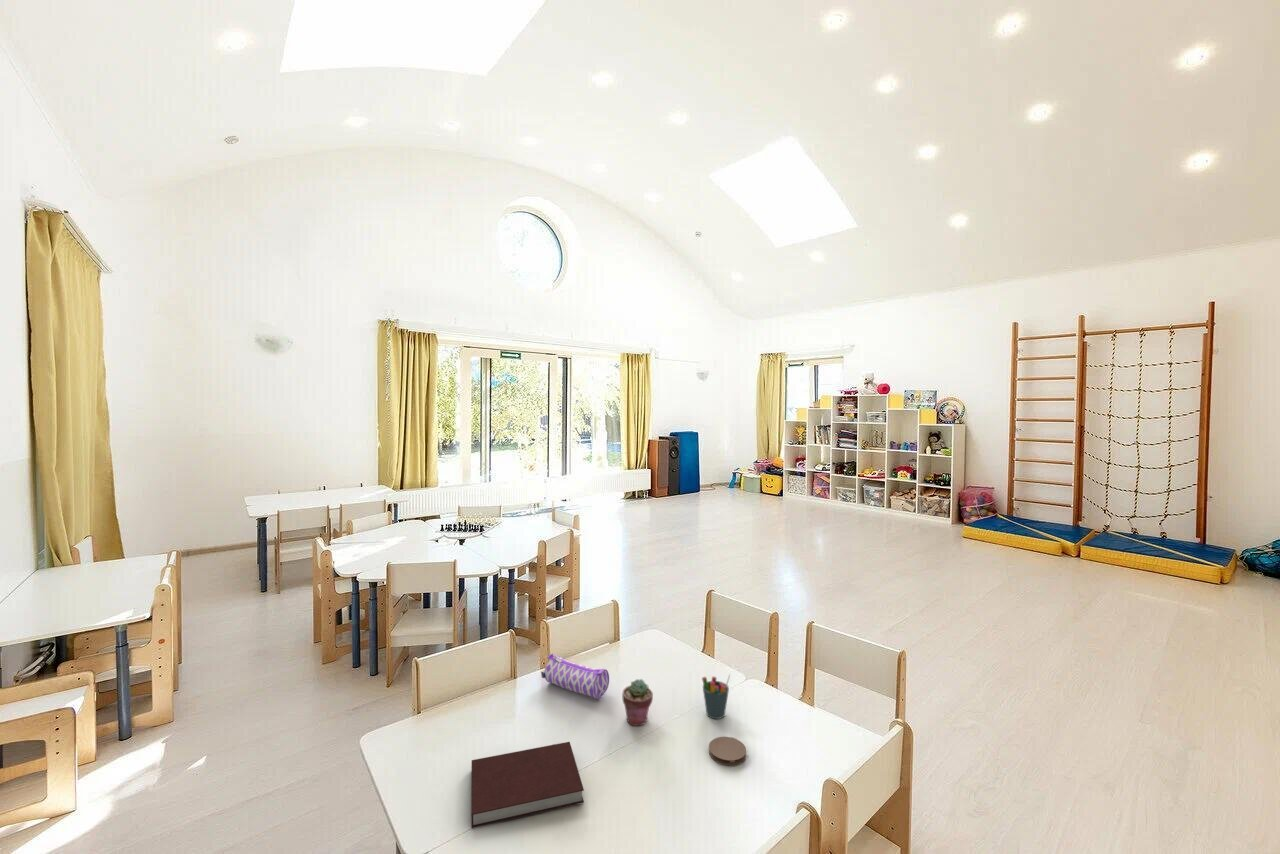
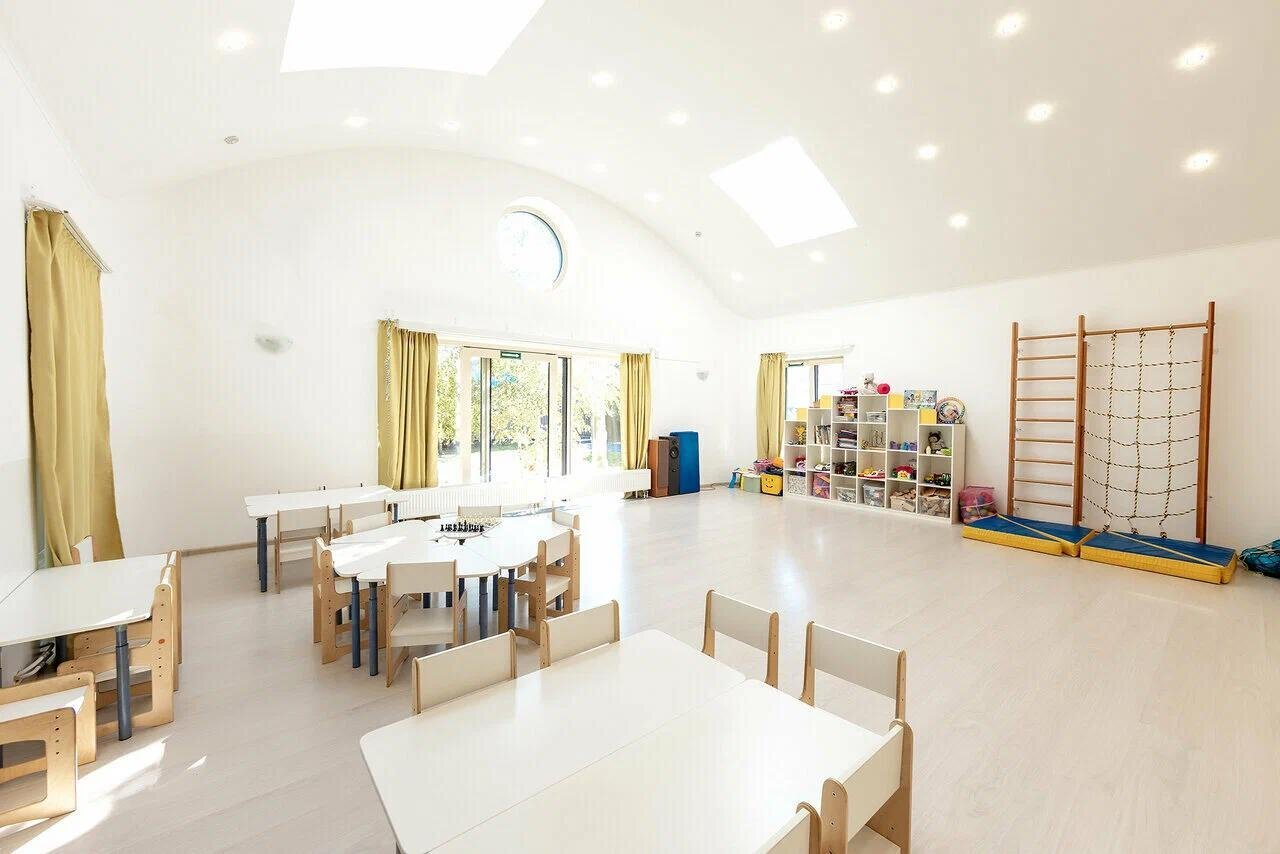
- potted succulent (637, 700)
- notebook (525, 780)
- pencil case (576, 674)
- pen holder (715, 693)
- coaster (727, 750)
